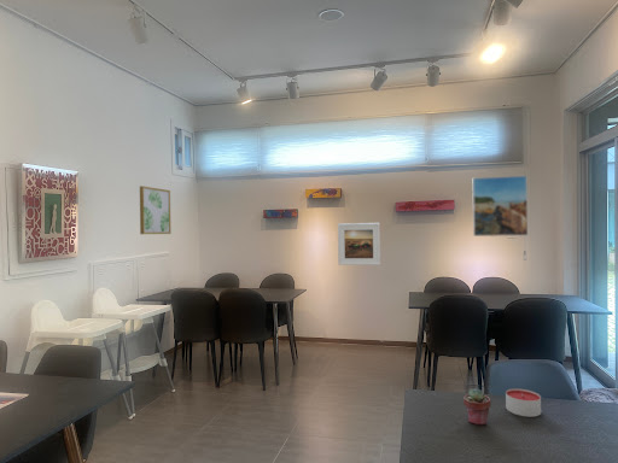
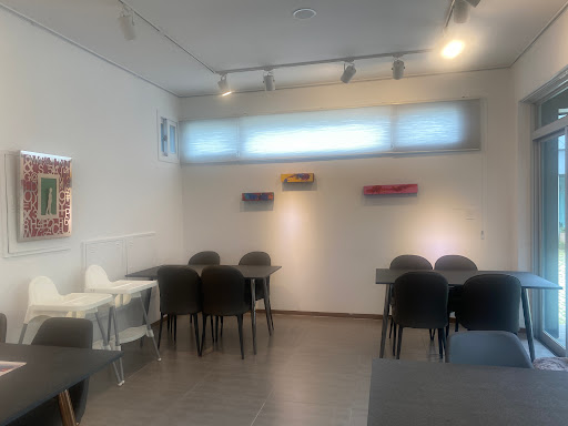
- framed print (499, 206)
- candle (523, 402)
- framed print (358, 244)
- potted succulent (477, 404)
- wall art (156, 211)
